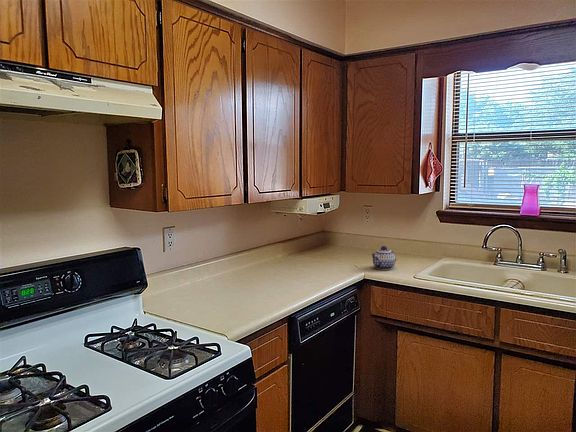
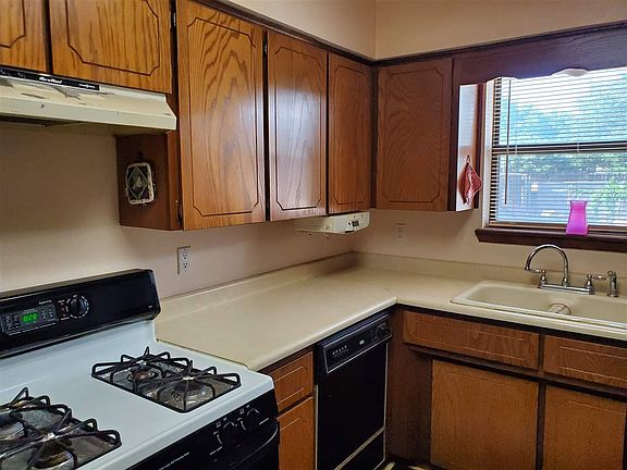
- teapot (383, 257)
